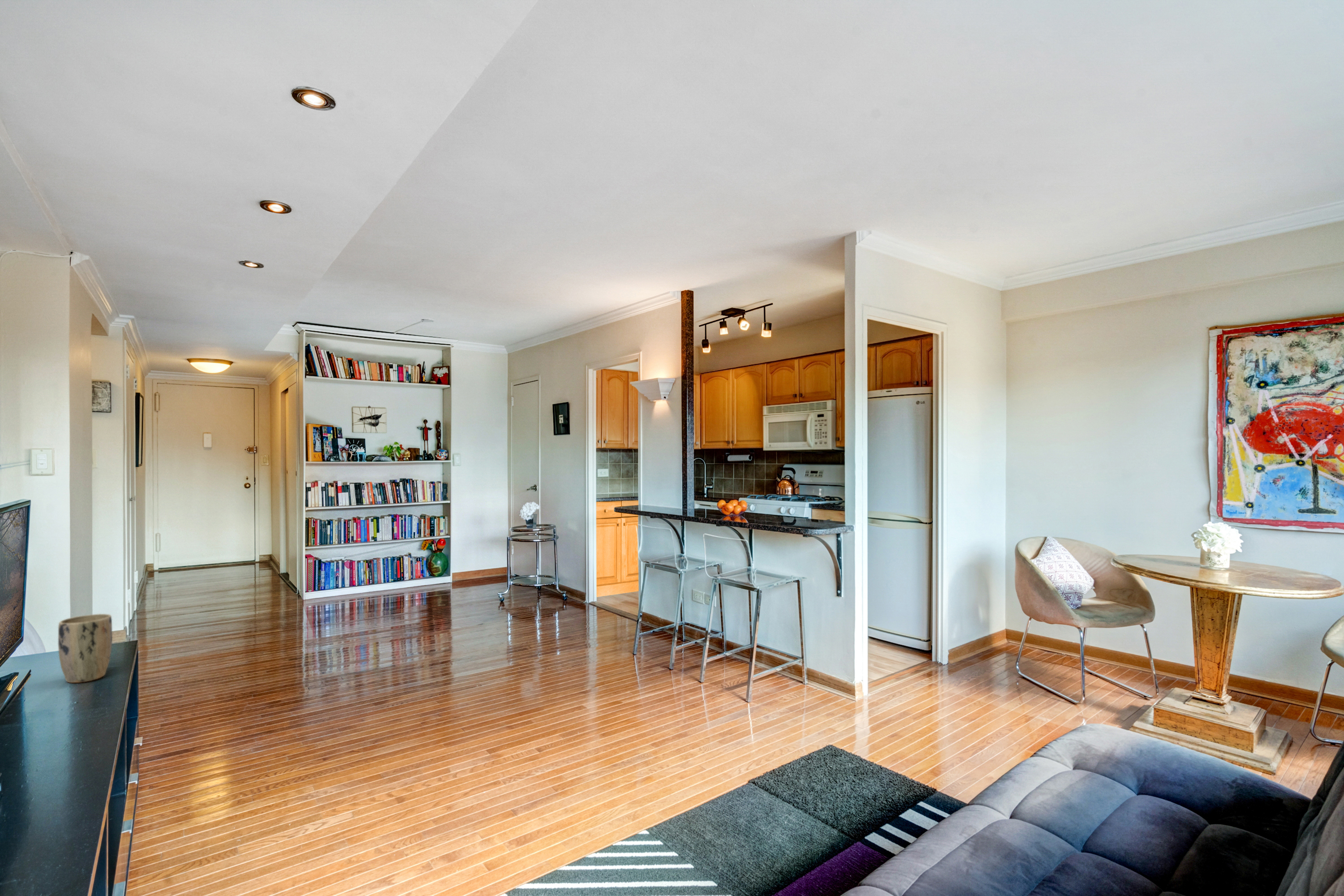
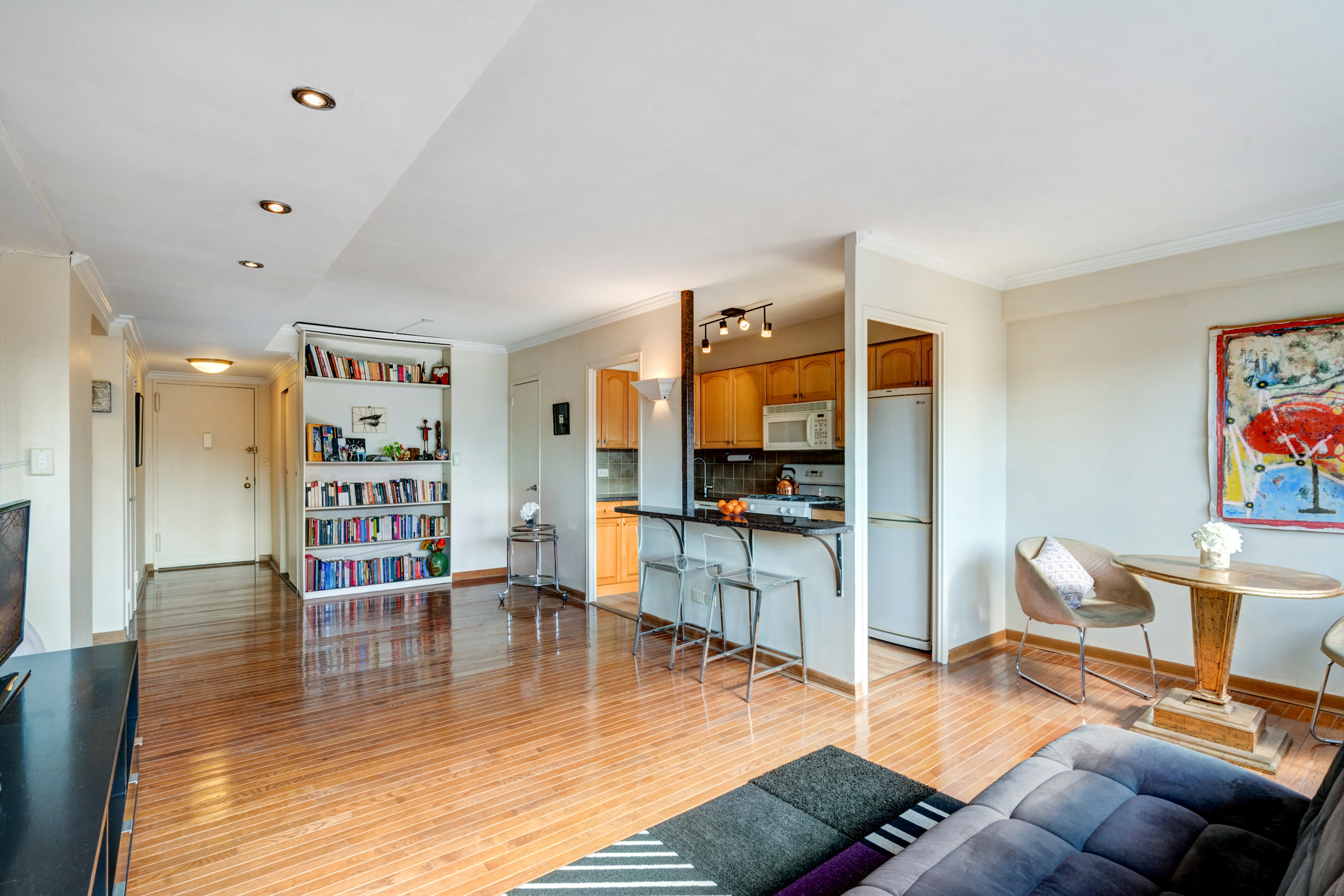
- plant pot (86, 648)
